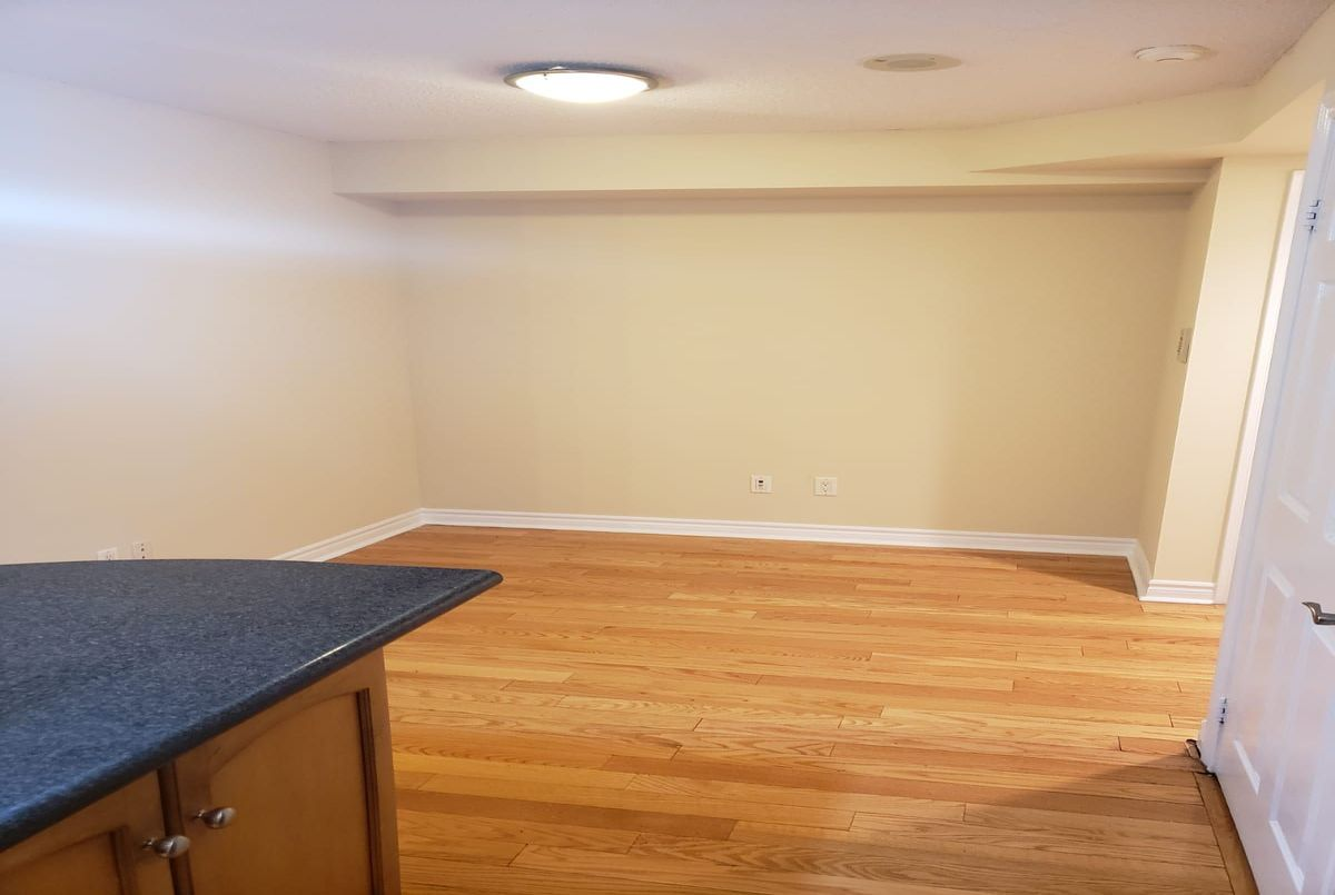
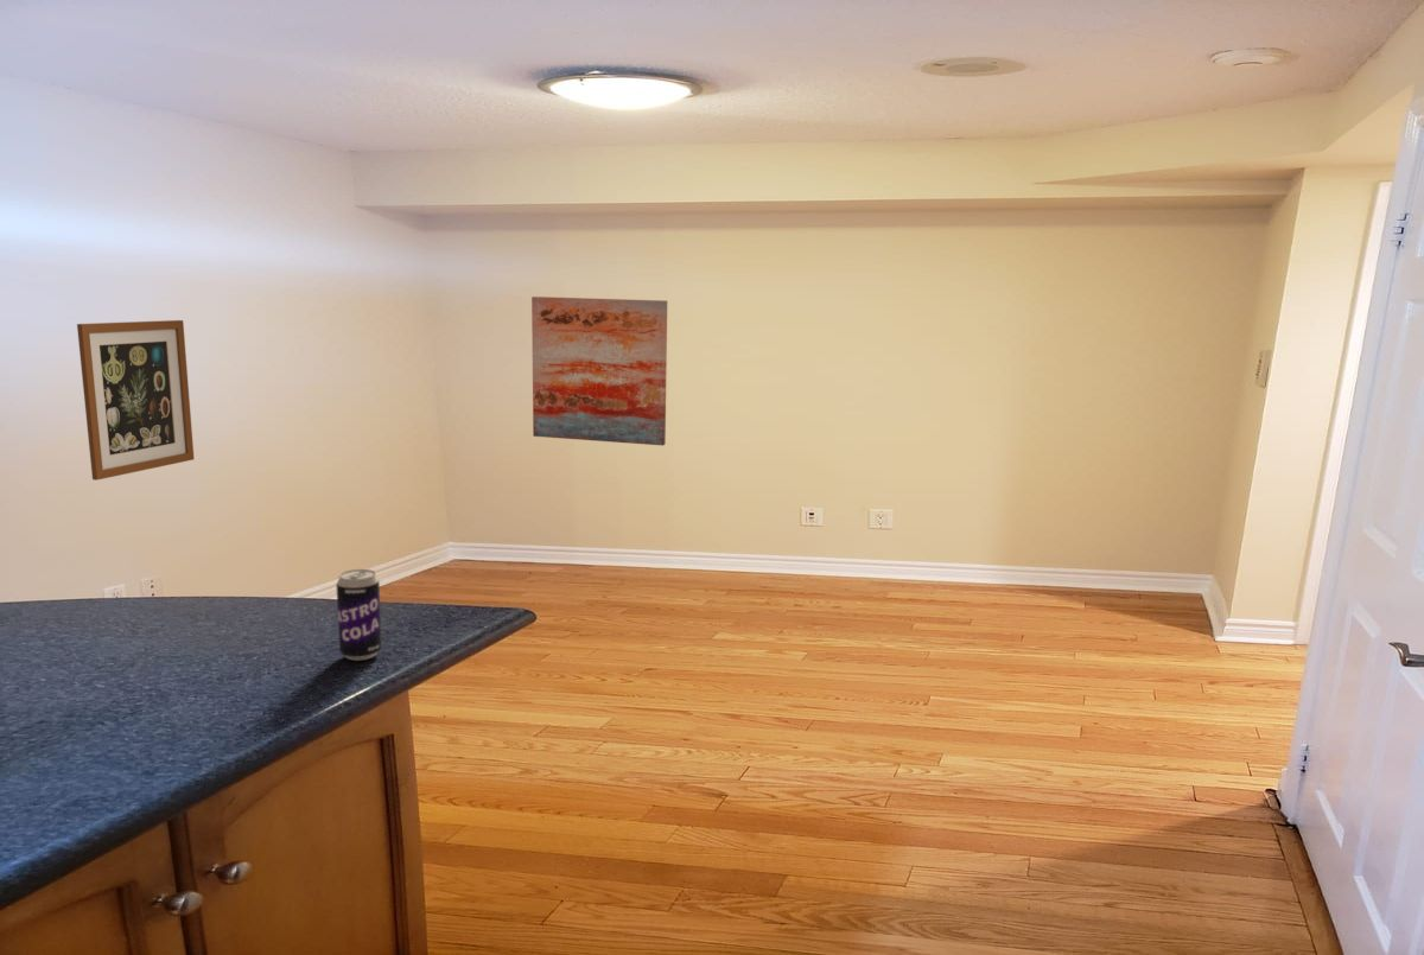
+ wall art (598, 370)
+ beverage can (358, 615)
+ wall art (139, 396)
